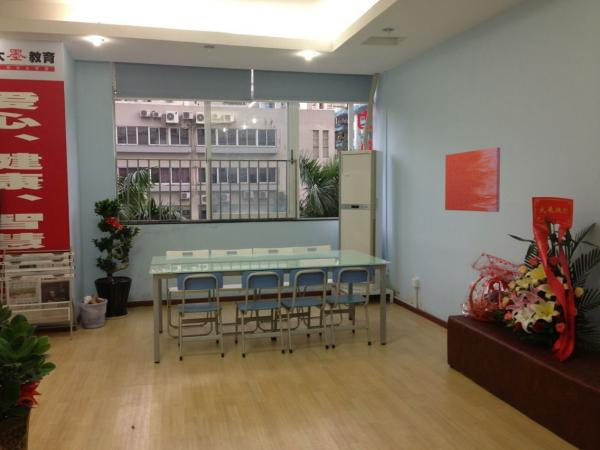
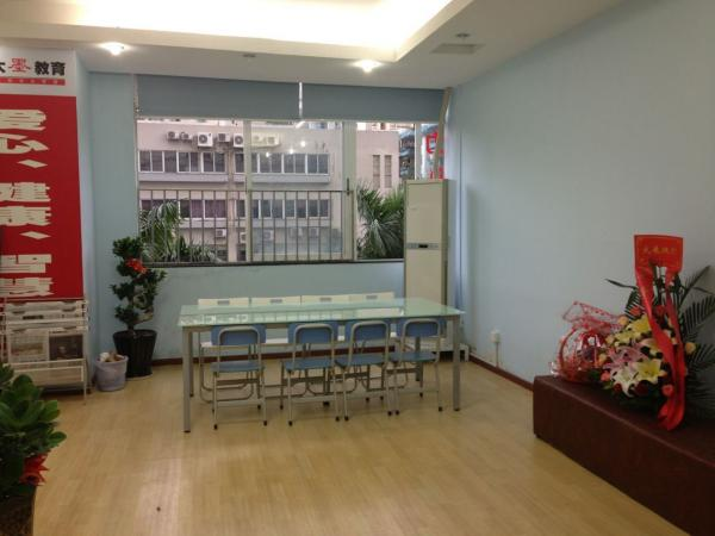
- wall art (470, 181)
